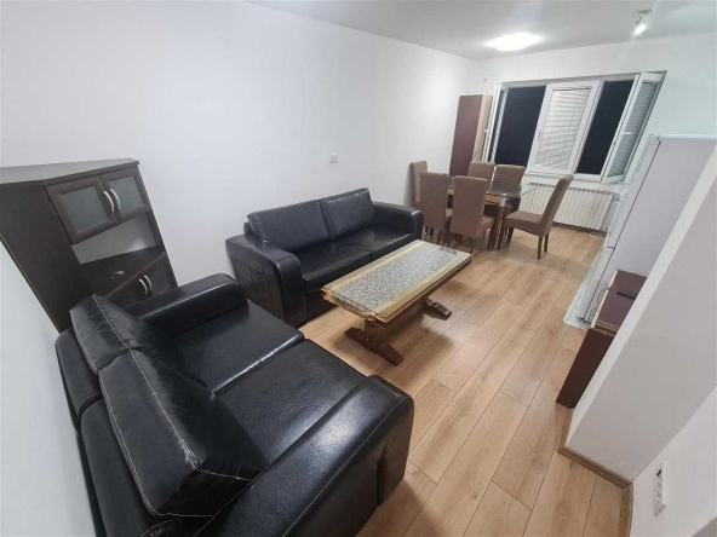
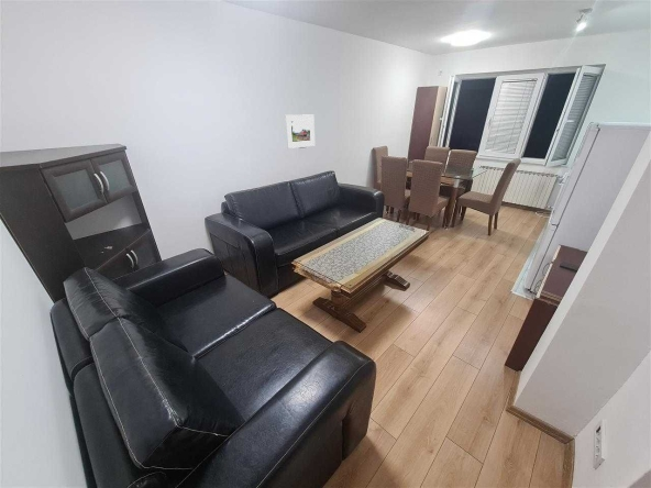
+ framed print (300, 131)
